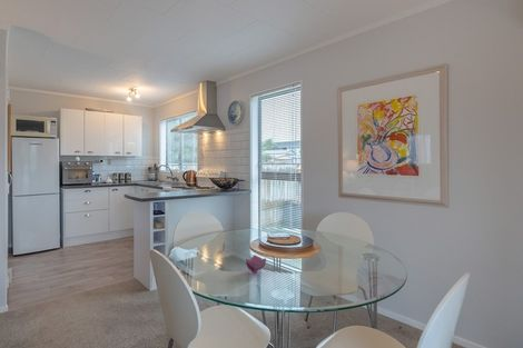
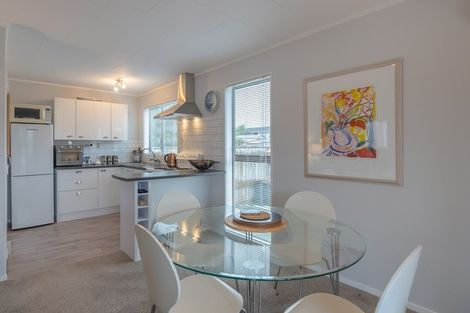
- flower (256, 264)
